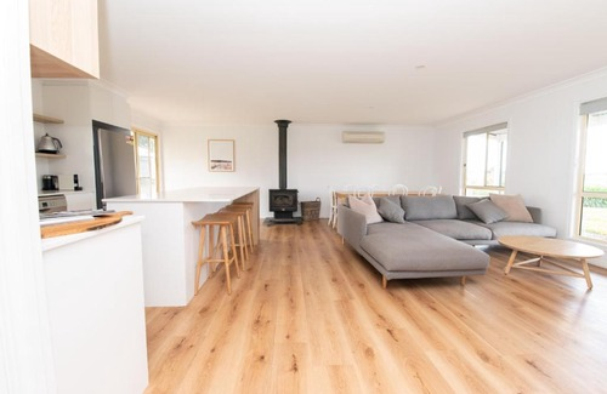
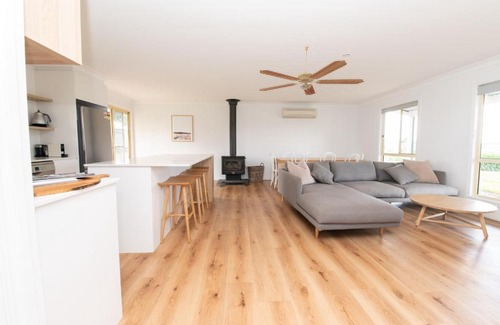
+ ceiling fan (308, 73)
